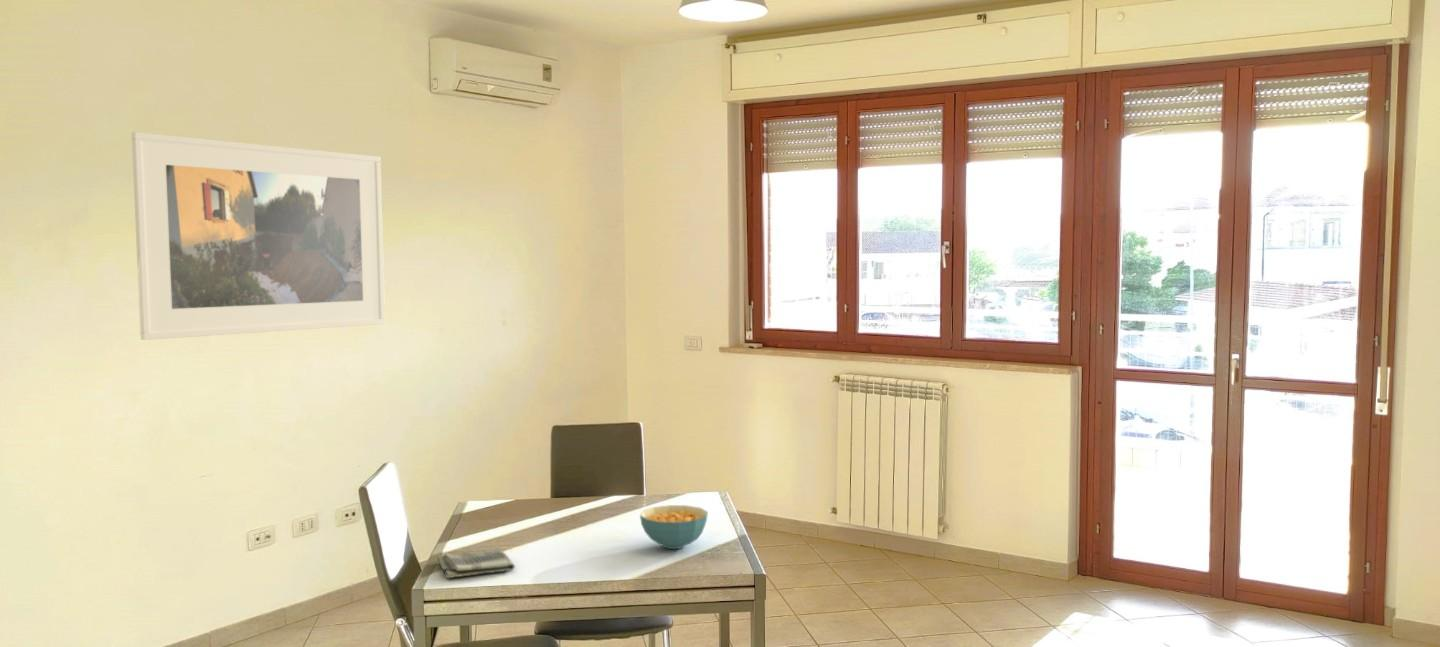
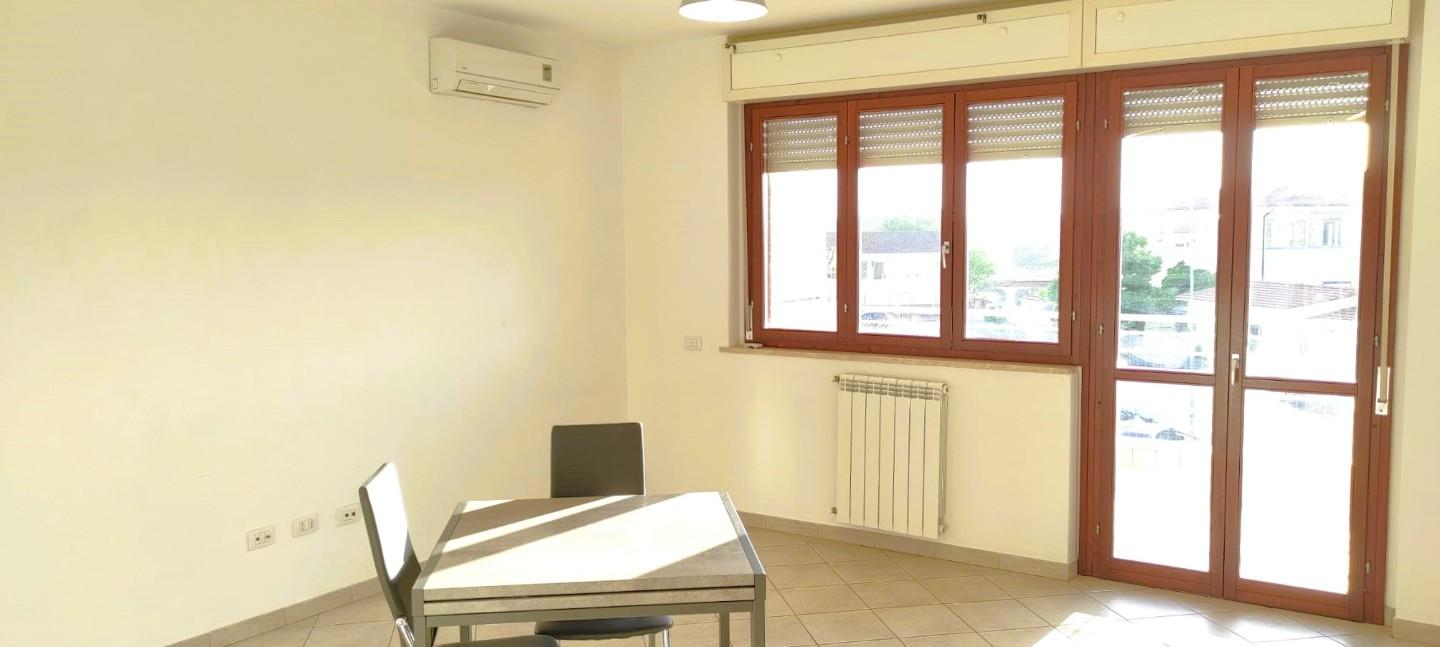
- cereal bowl (674, 529)
- dish towel (474, 561)
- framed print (272, 238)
